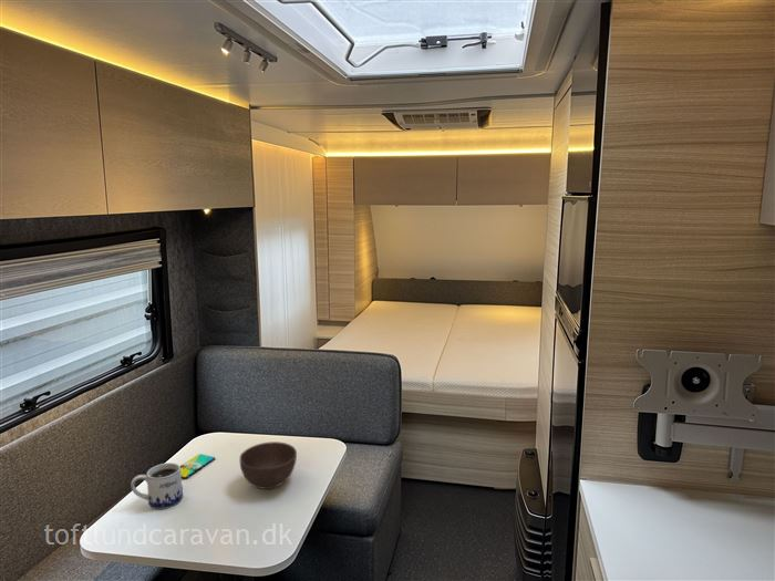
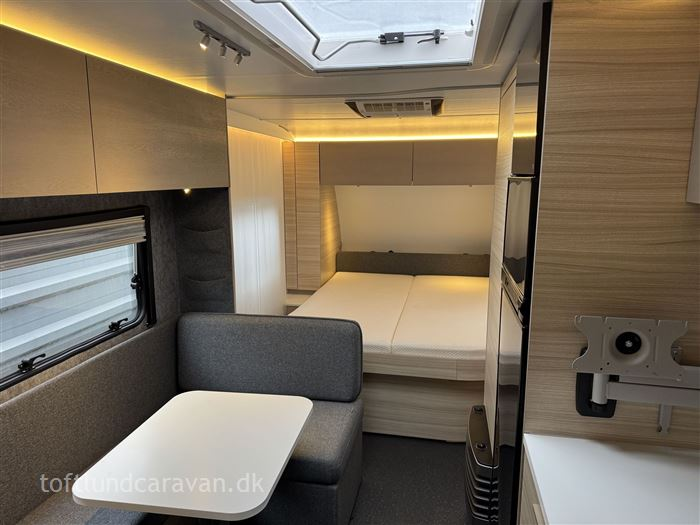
- smartphone (193, 465)
- mug (159, 486)
- bowl (268, 469)
